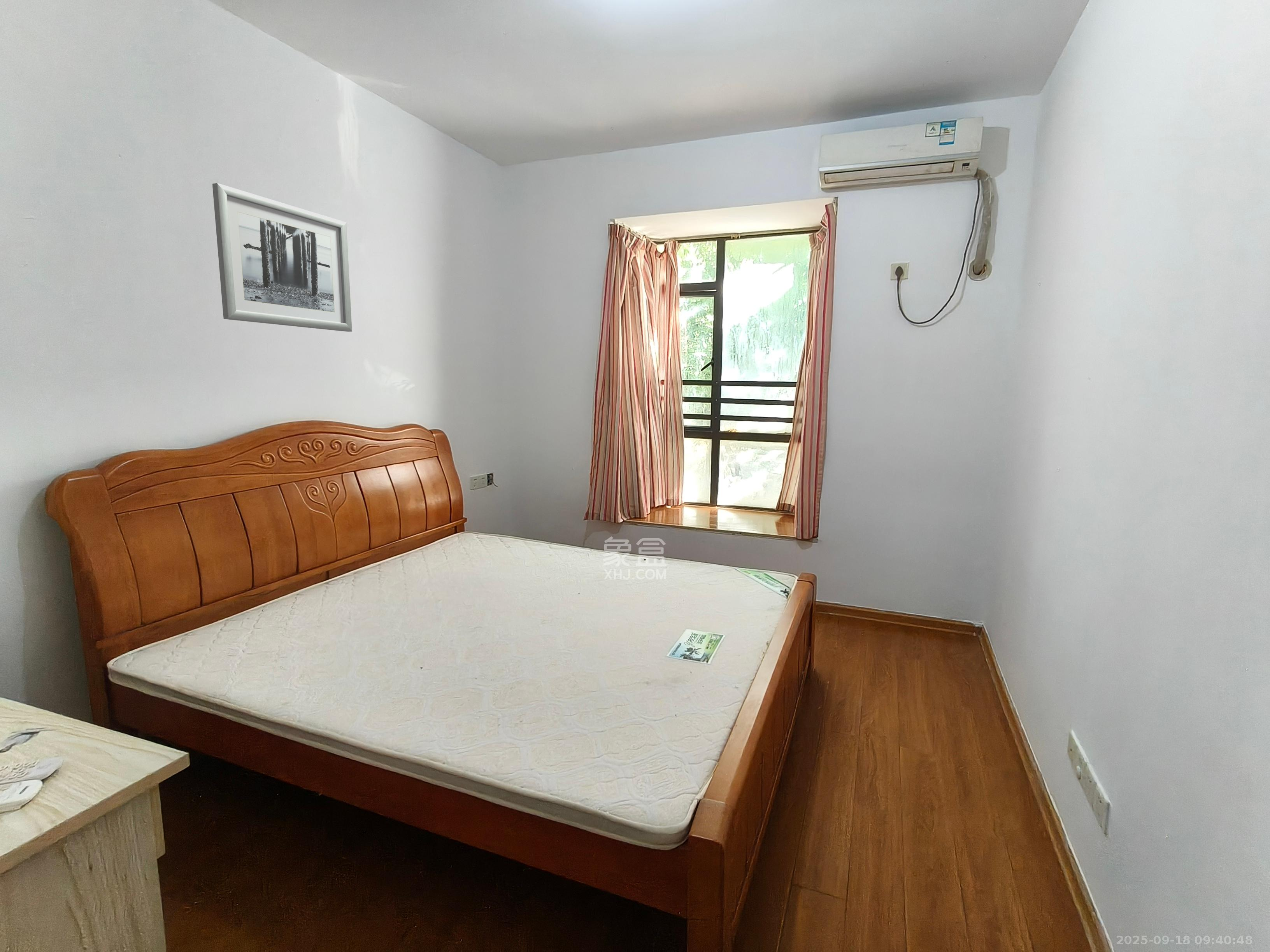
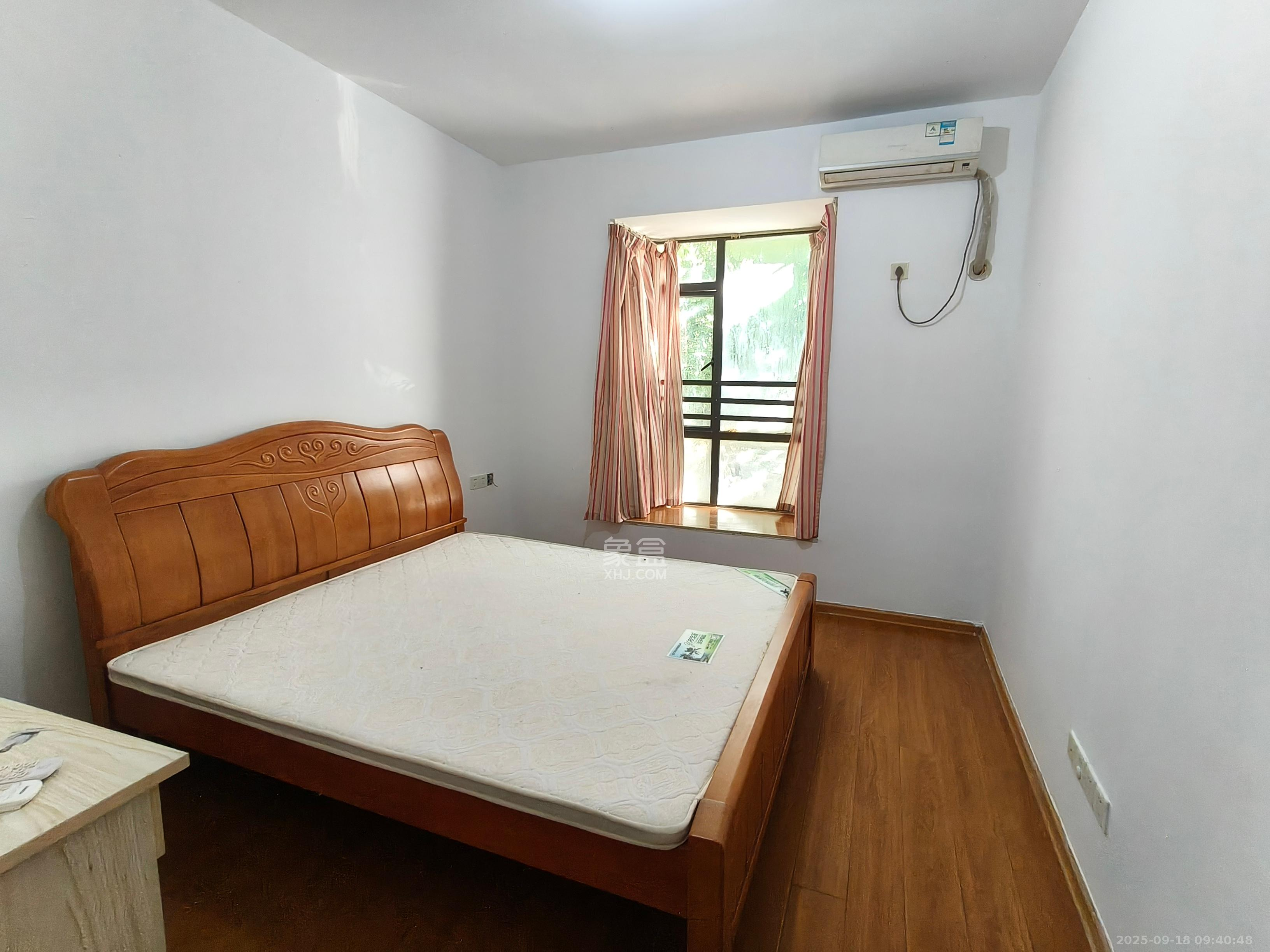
- wall art (290, 266)
